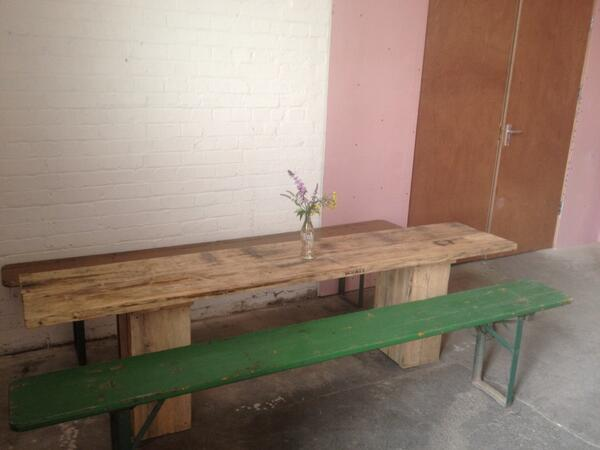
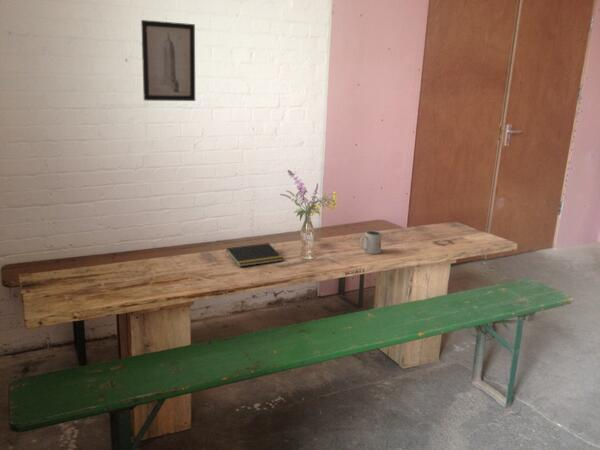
+ notepad (254, 254)
+ mug (370, 242)
+ wall art (169, 62)
